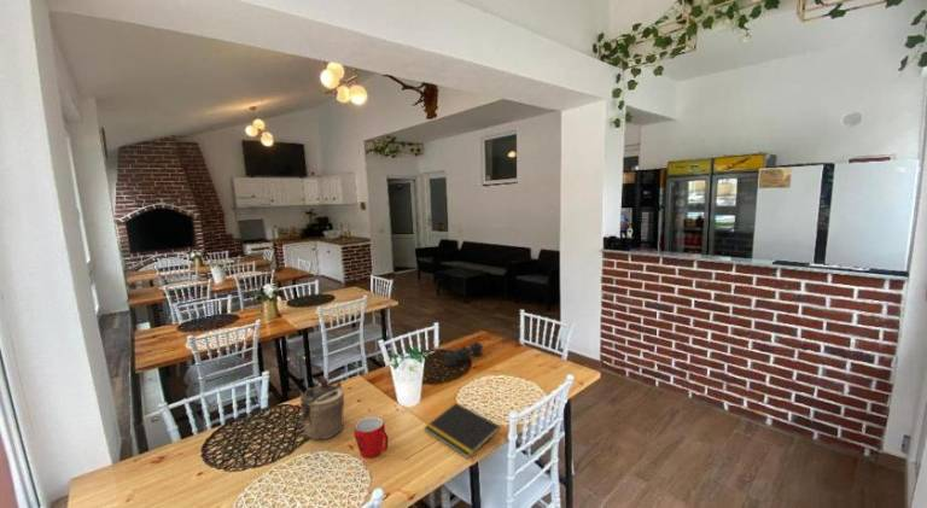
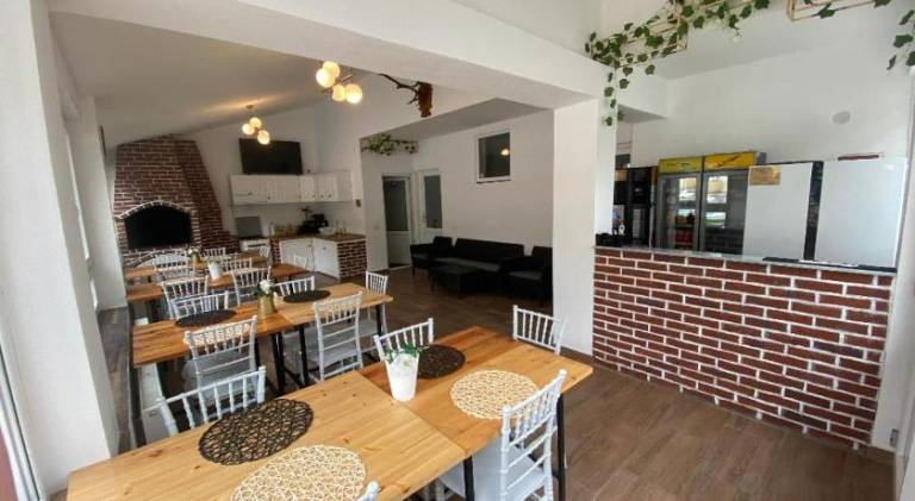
- sugar bowl (464, 351)
- teapot (322, 407)
- mug (373, 439)
- notepad (461, 427)
